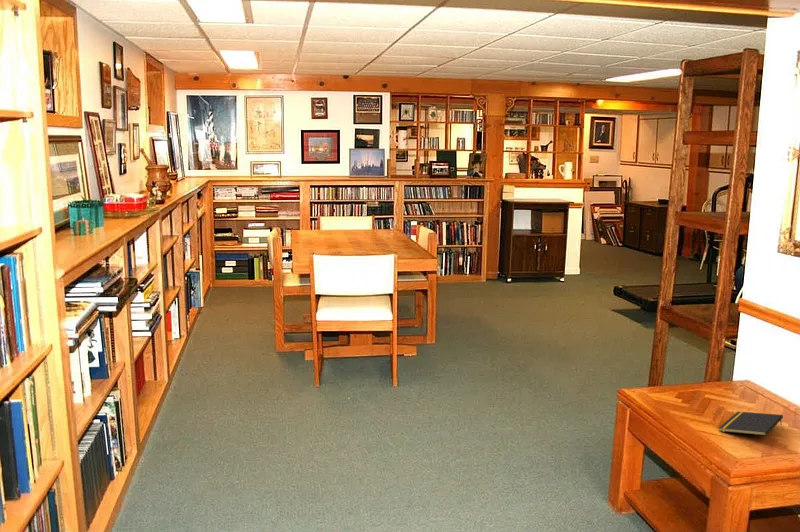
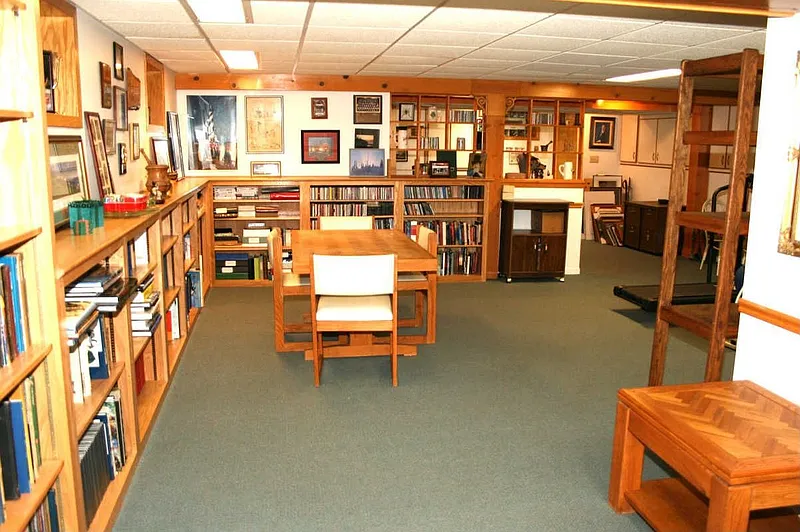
- notepad (751, 422)
